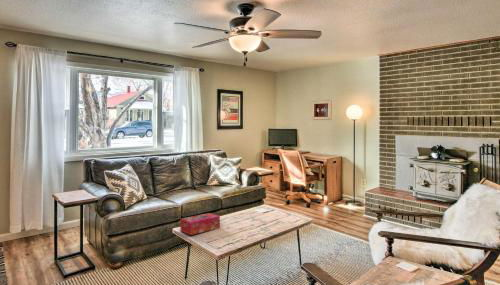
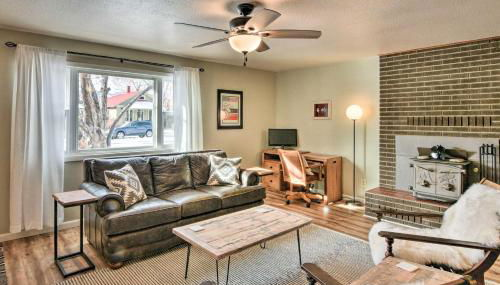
- tissue box (200, 223)
